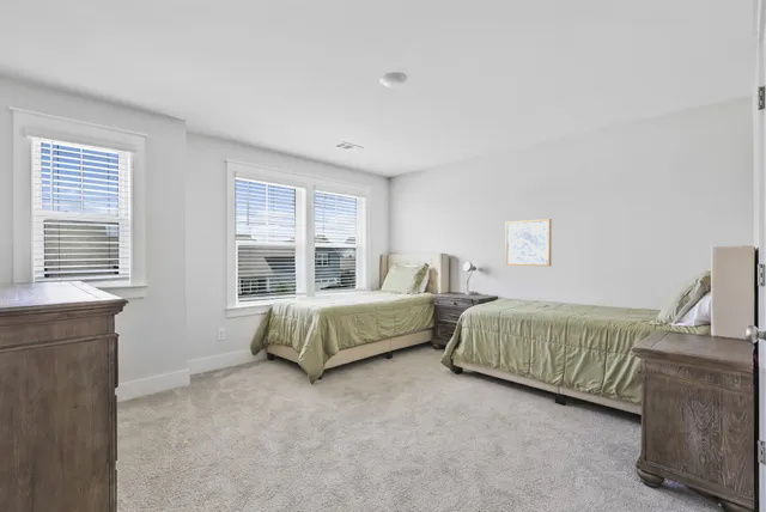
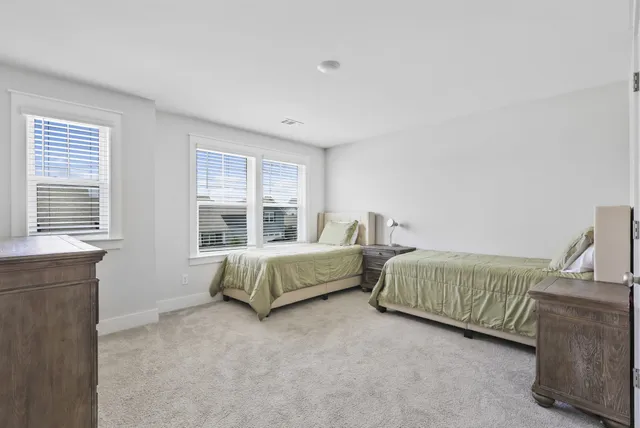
- wall art (527, 243)
